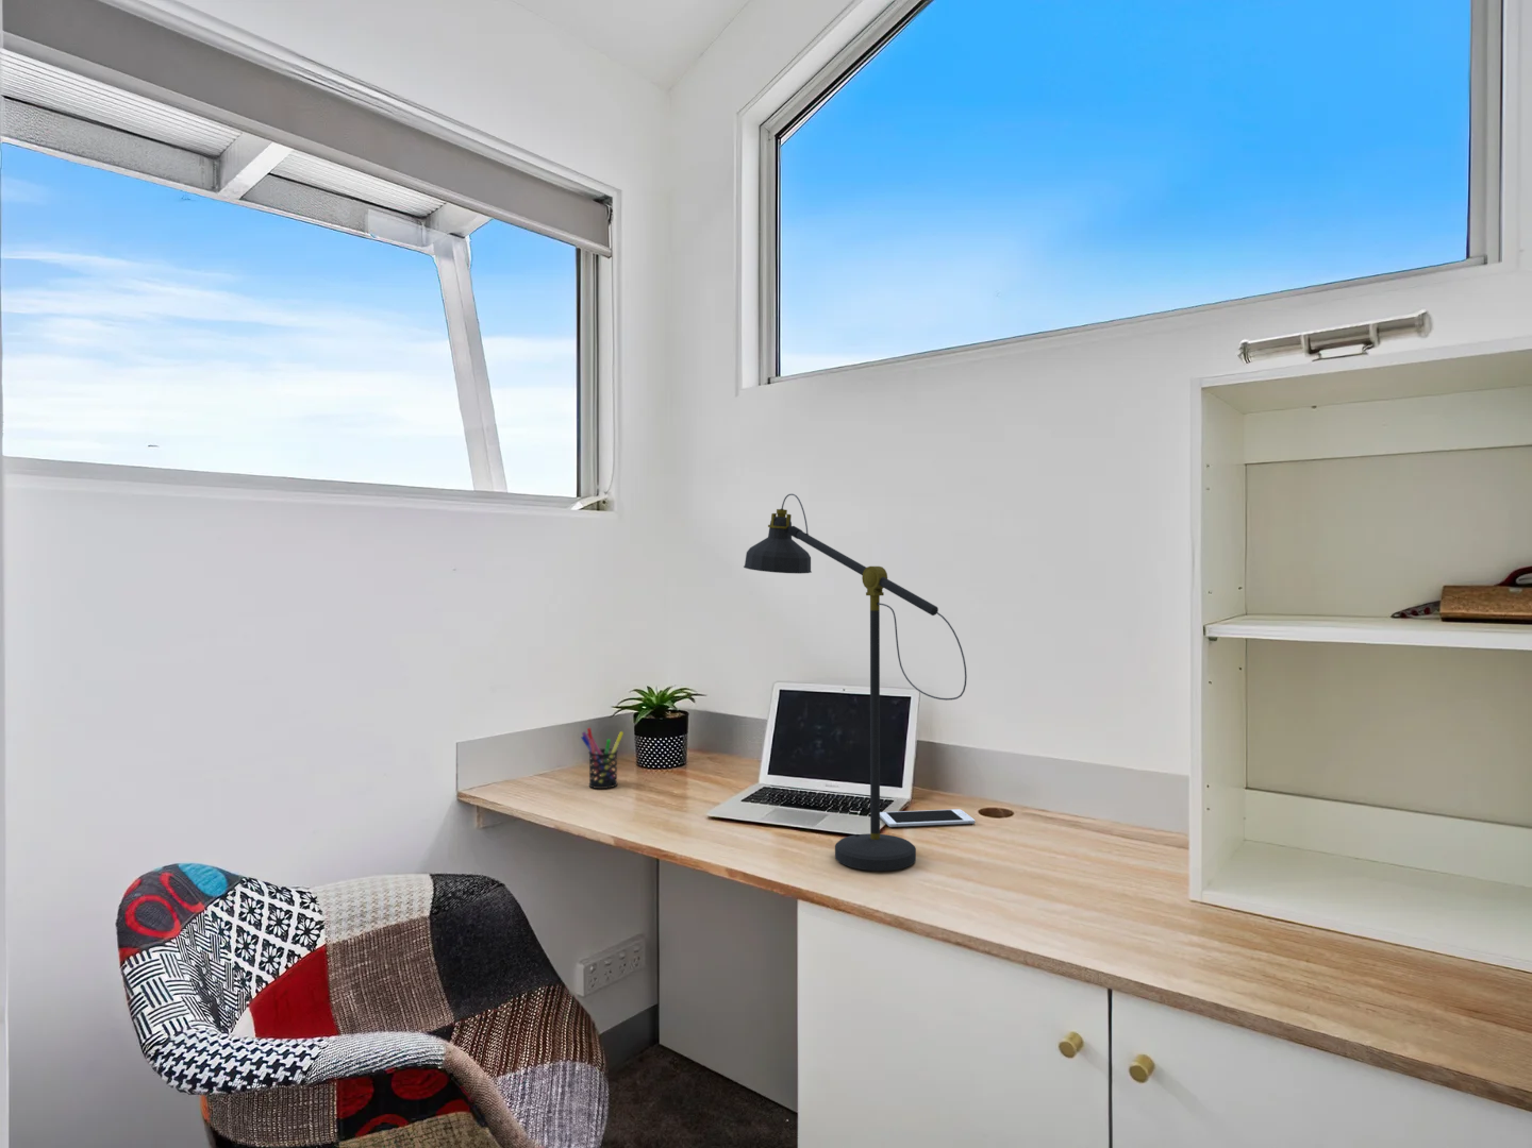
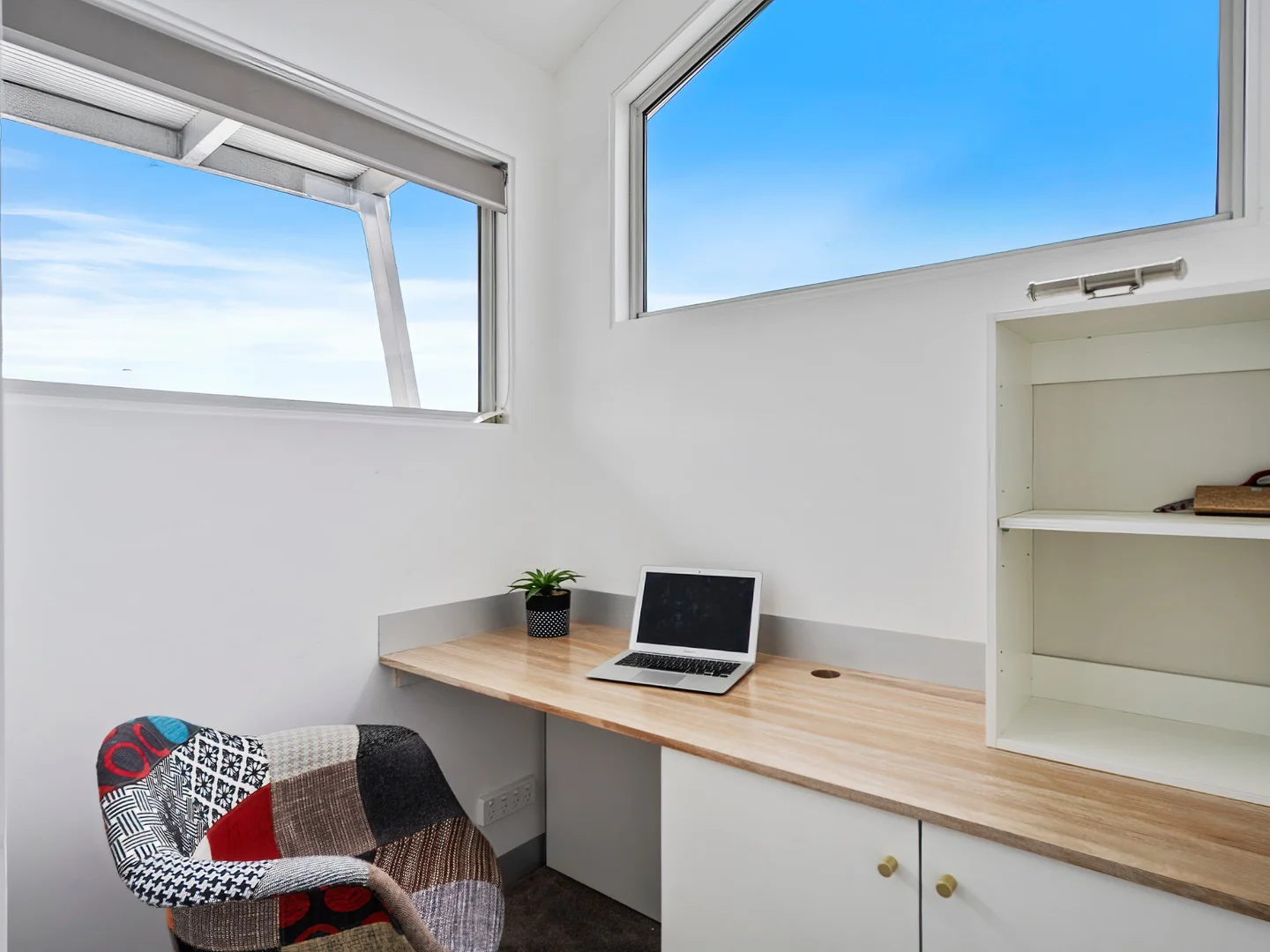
- pen holder (602, 756)
- cell phone (925, 818)
- desk lamp (870, 668)
